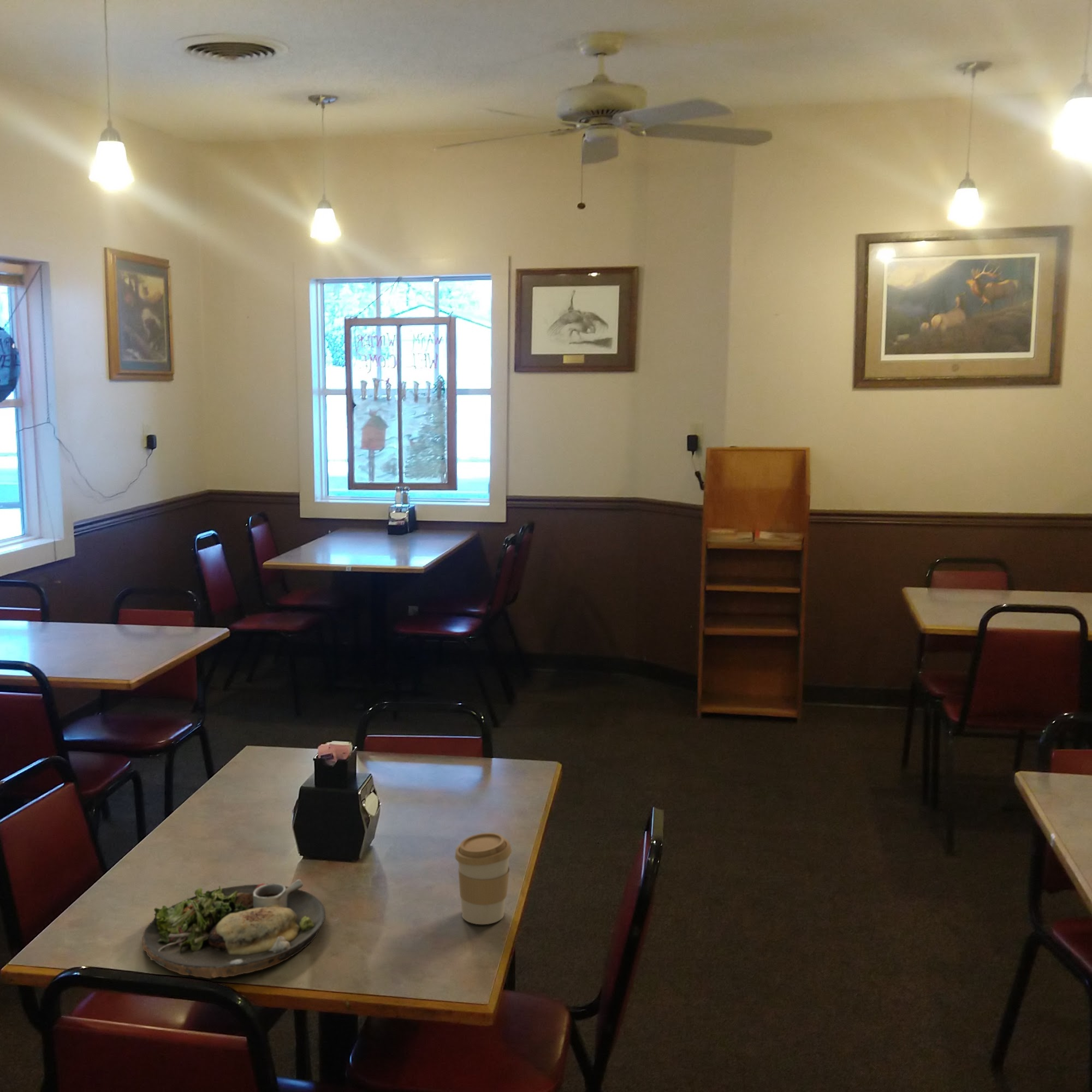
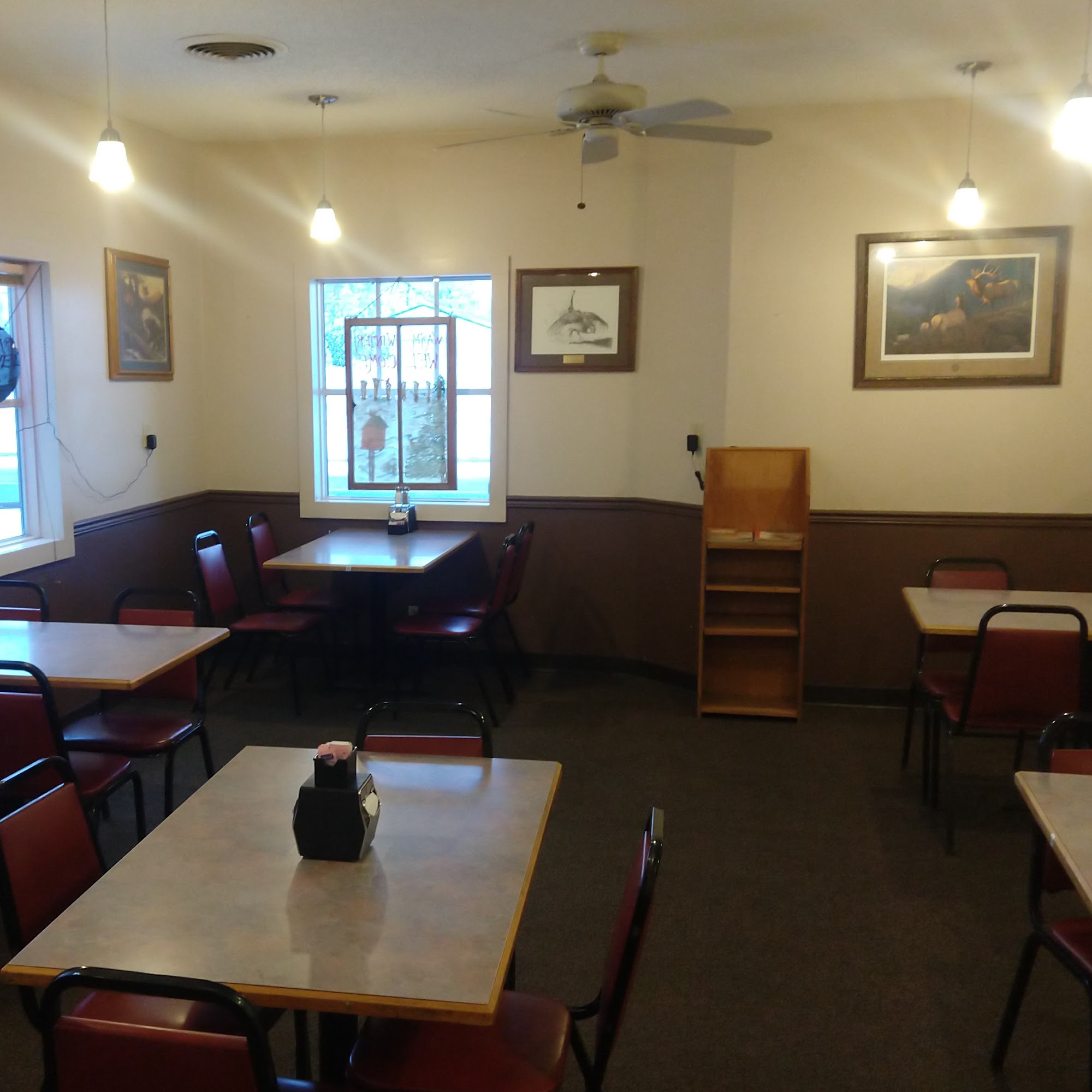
- coffee cup (483, 877)
- dinner plate (235, 913)
